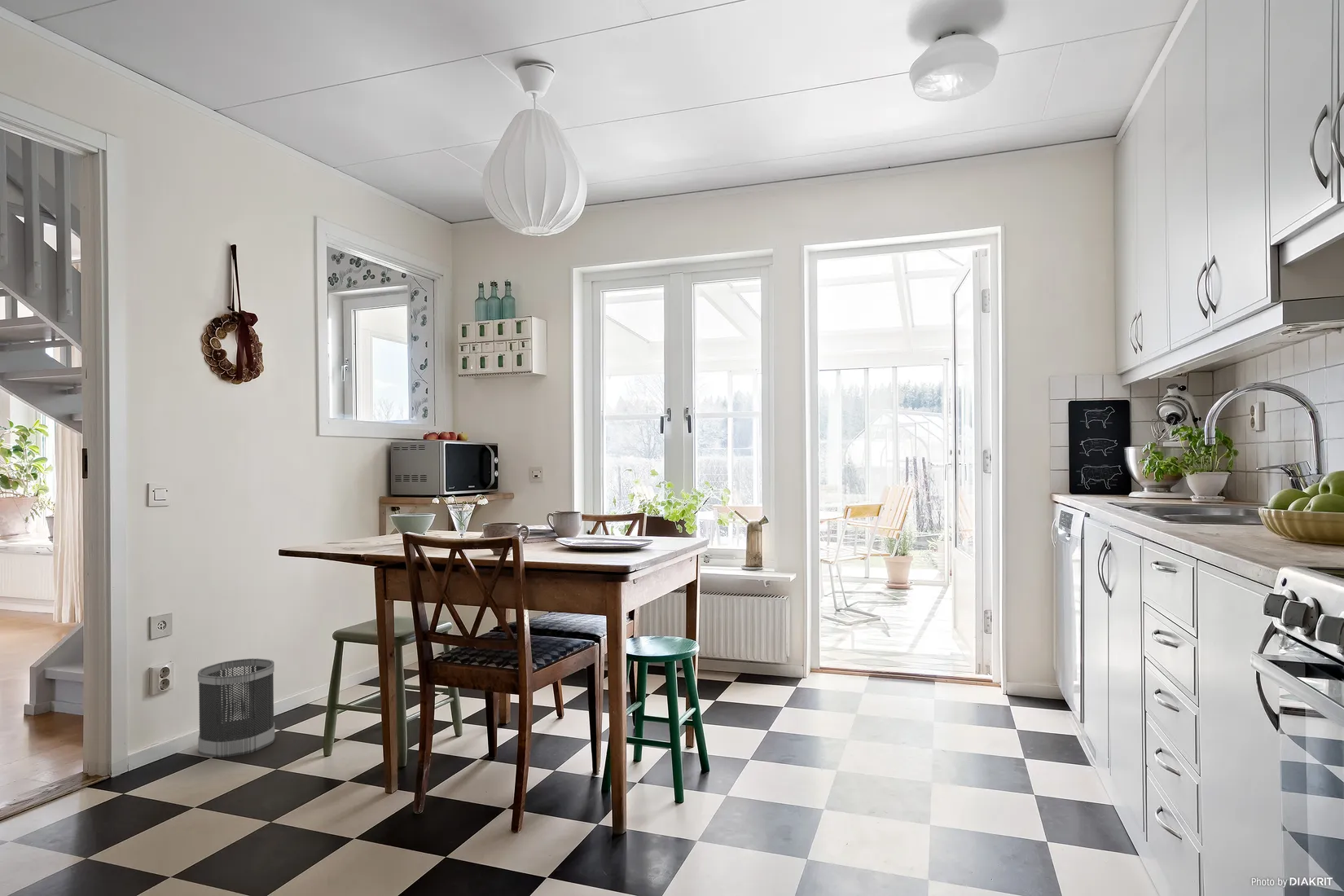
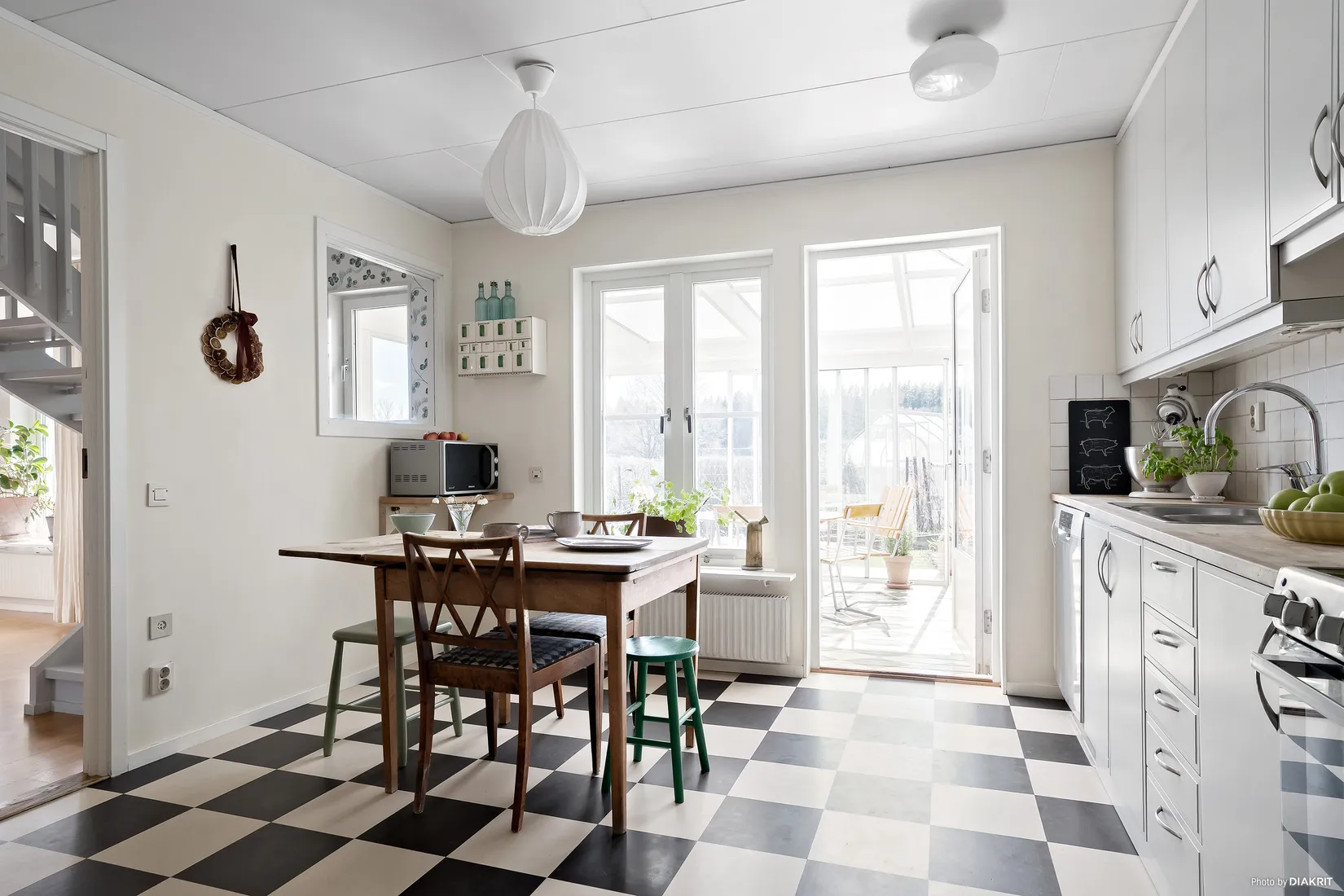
- wastebasket (237, 705)
